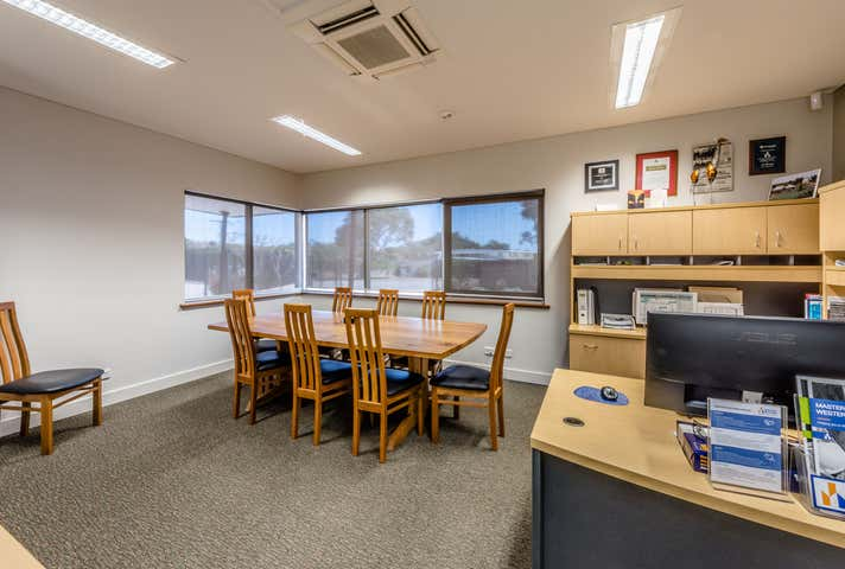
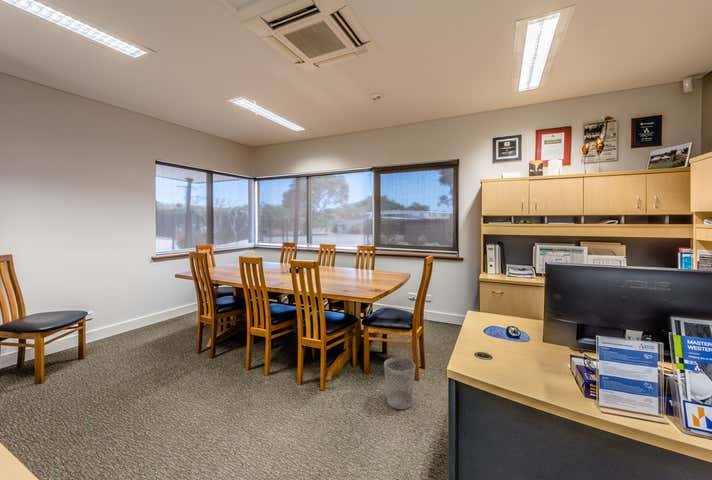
+ wastebasket (399, 383)
